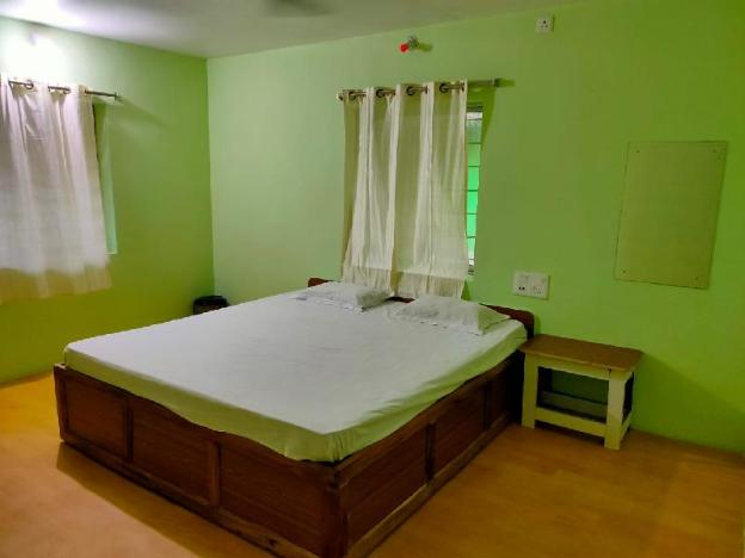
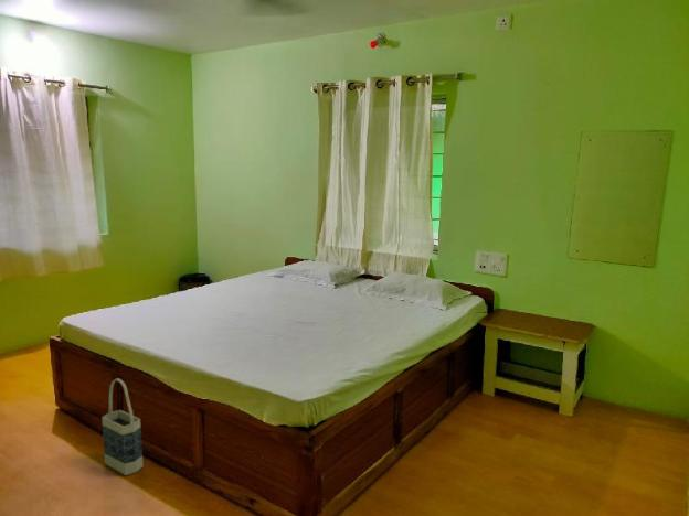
+ bag (121, 422)
